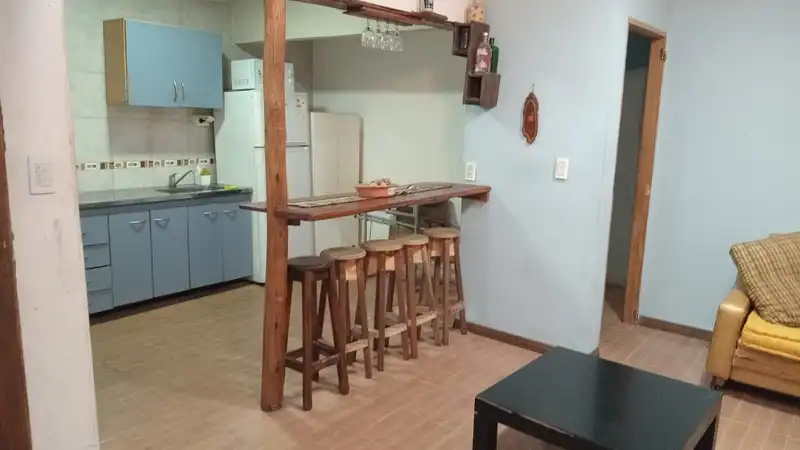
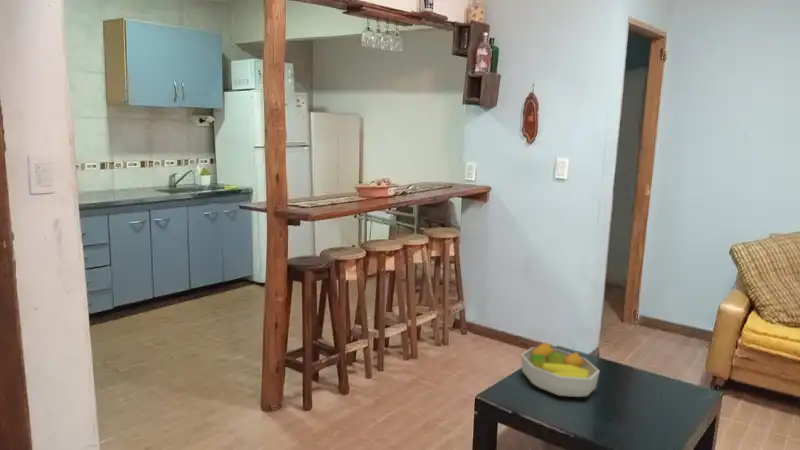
+ fruit bowl (558, 368)
